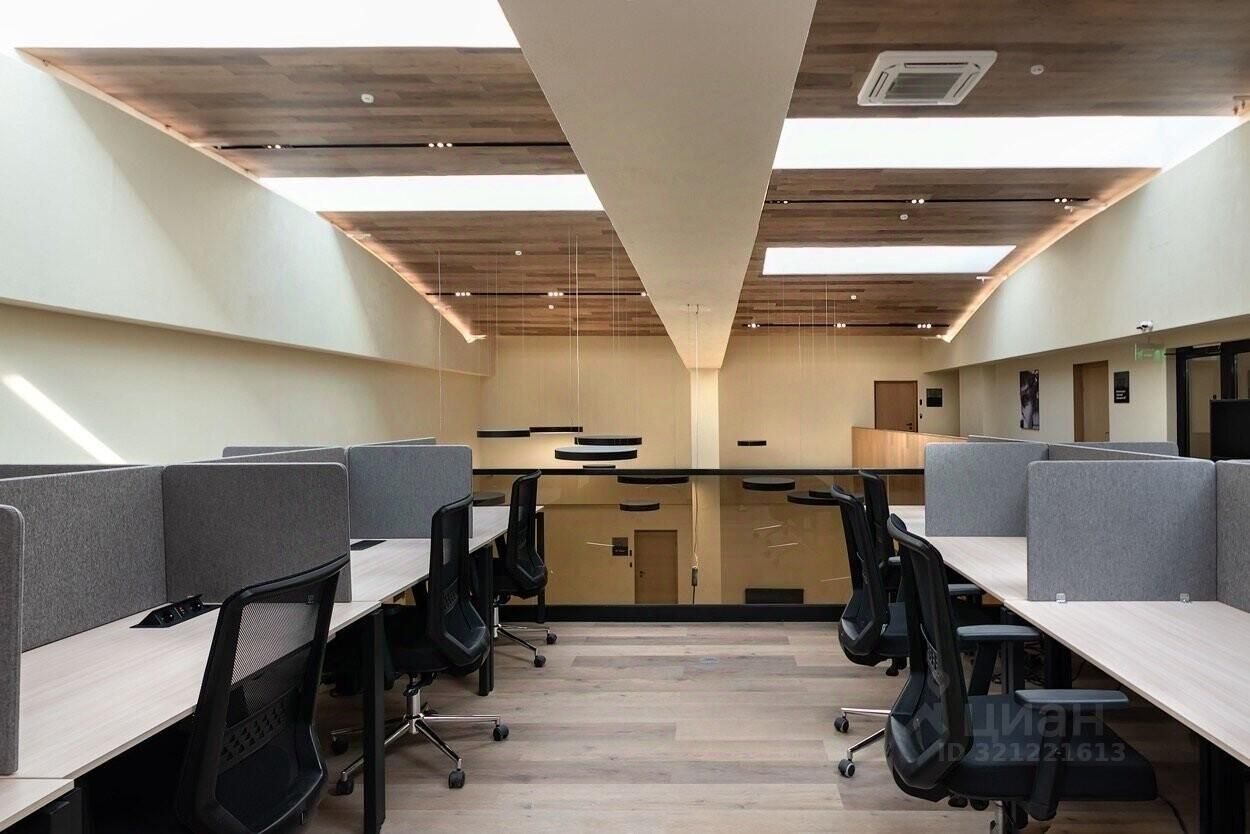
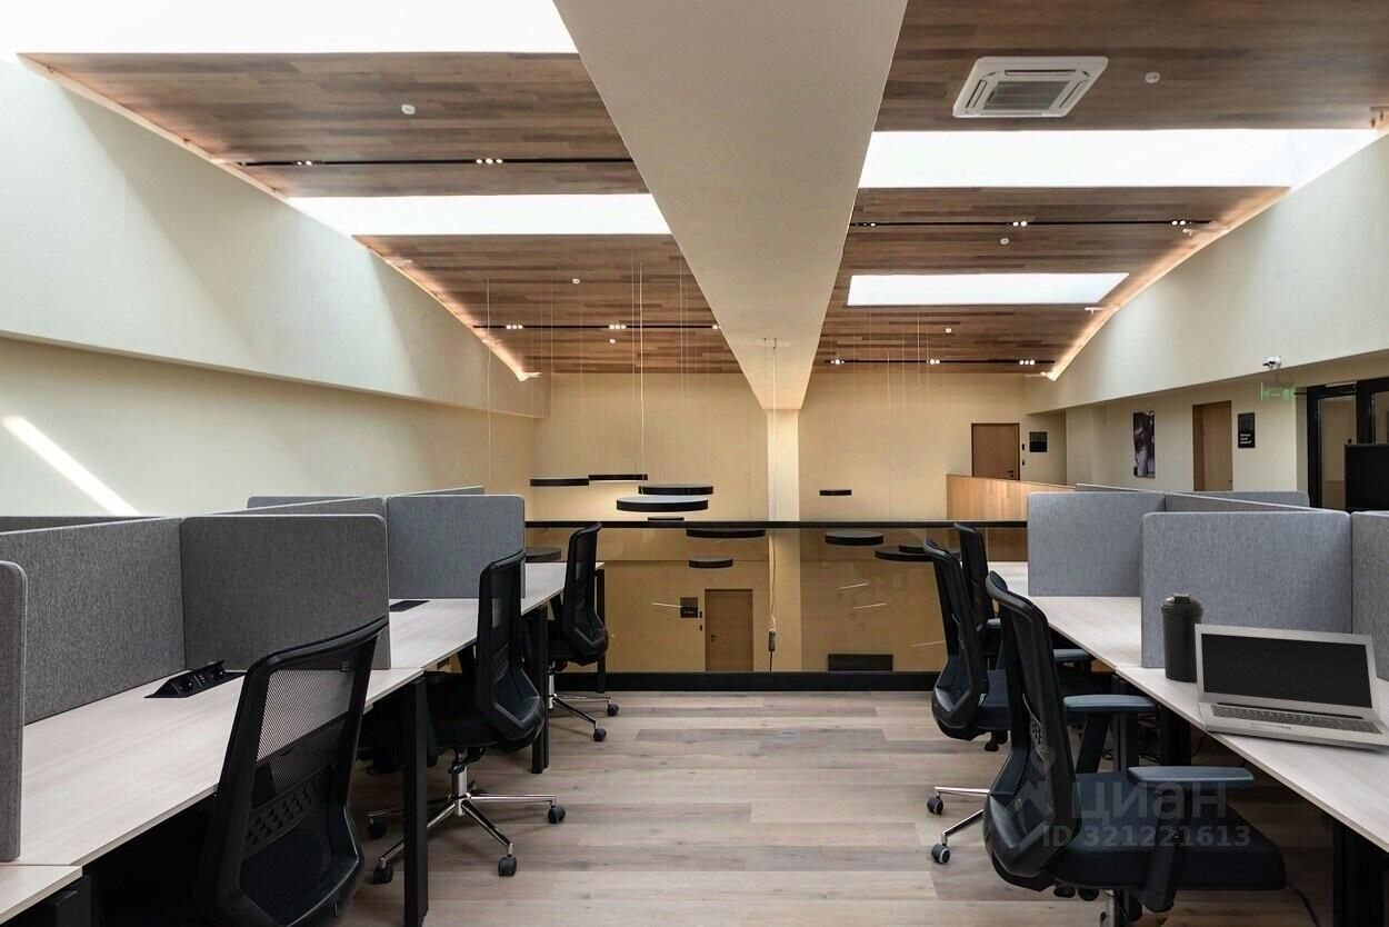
+ water bottle (1181, 636)
+ laptop (1289, 682)
